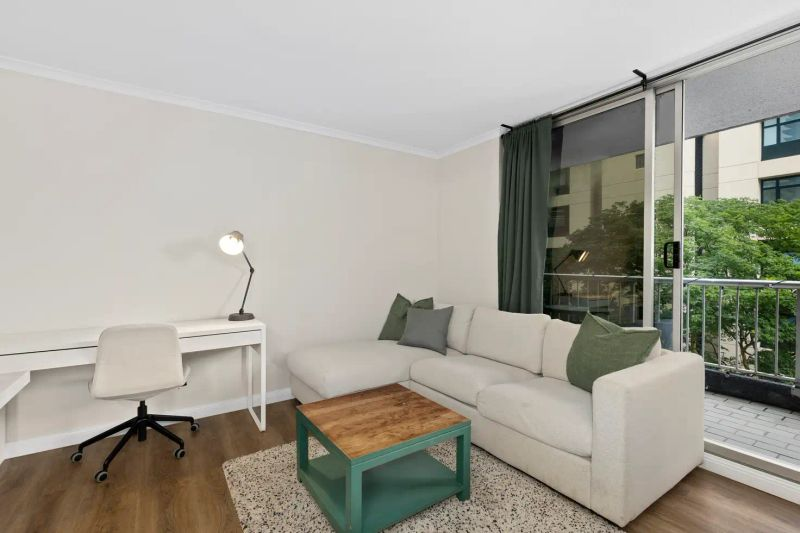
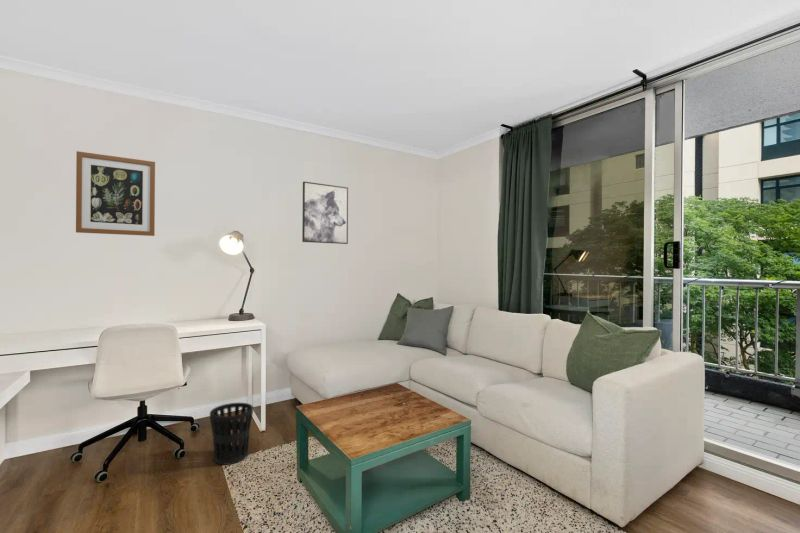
+ wastebasket (232, 433)
+ wall art (117, 195)
+ wall art (326, 213)
